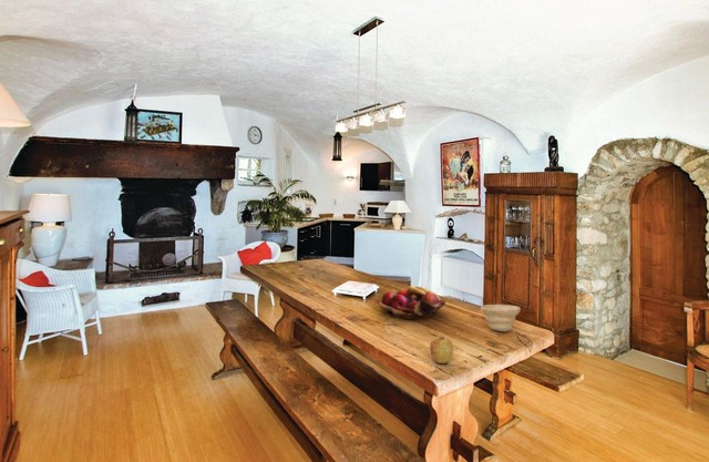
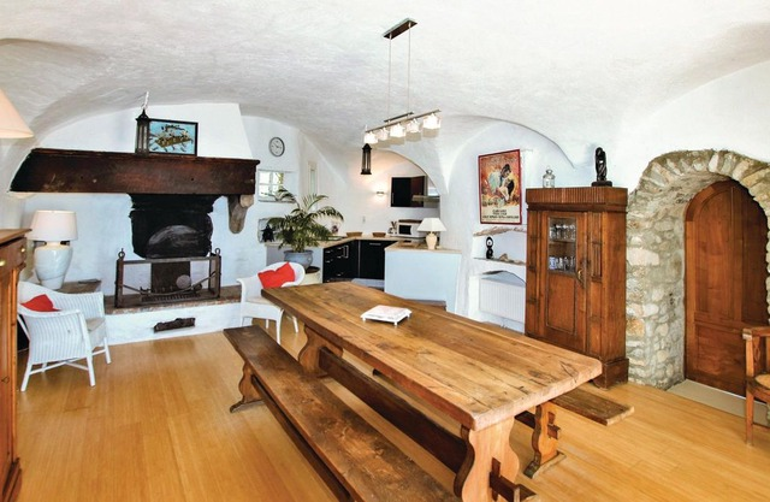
- fruit basket (412, 300)
- bowl (500, 317)
- apple (441, 349)
